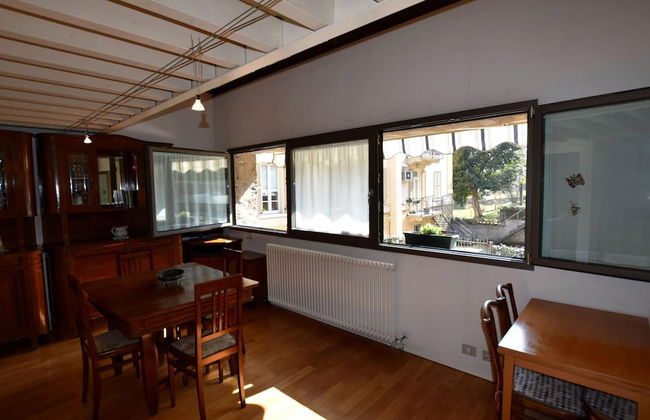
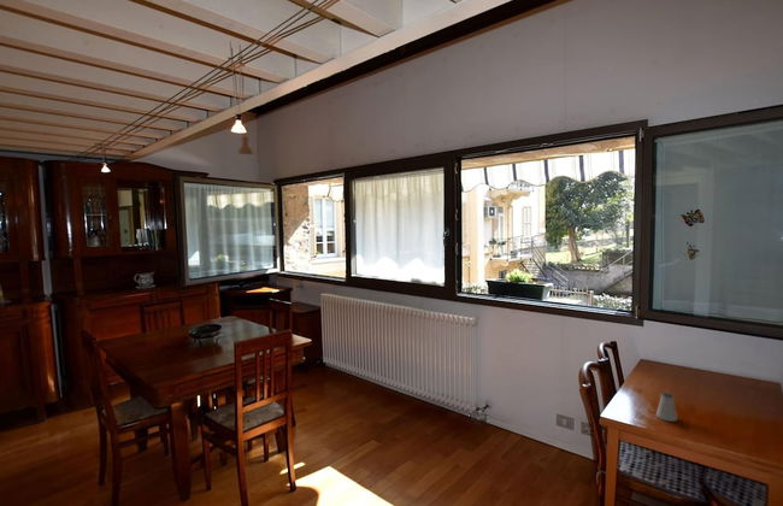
+ saltshaker (666, 405)
